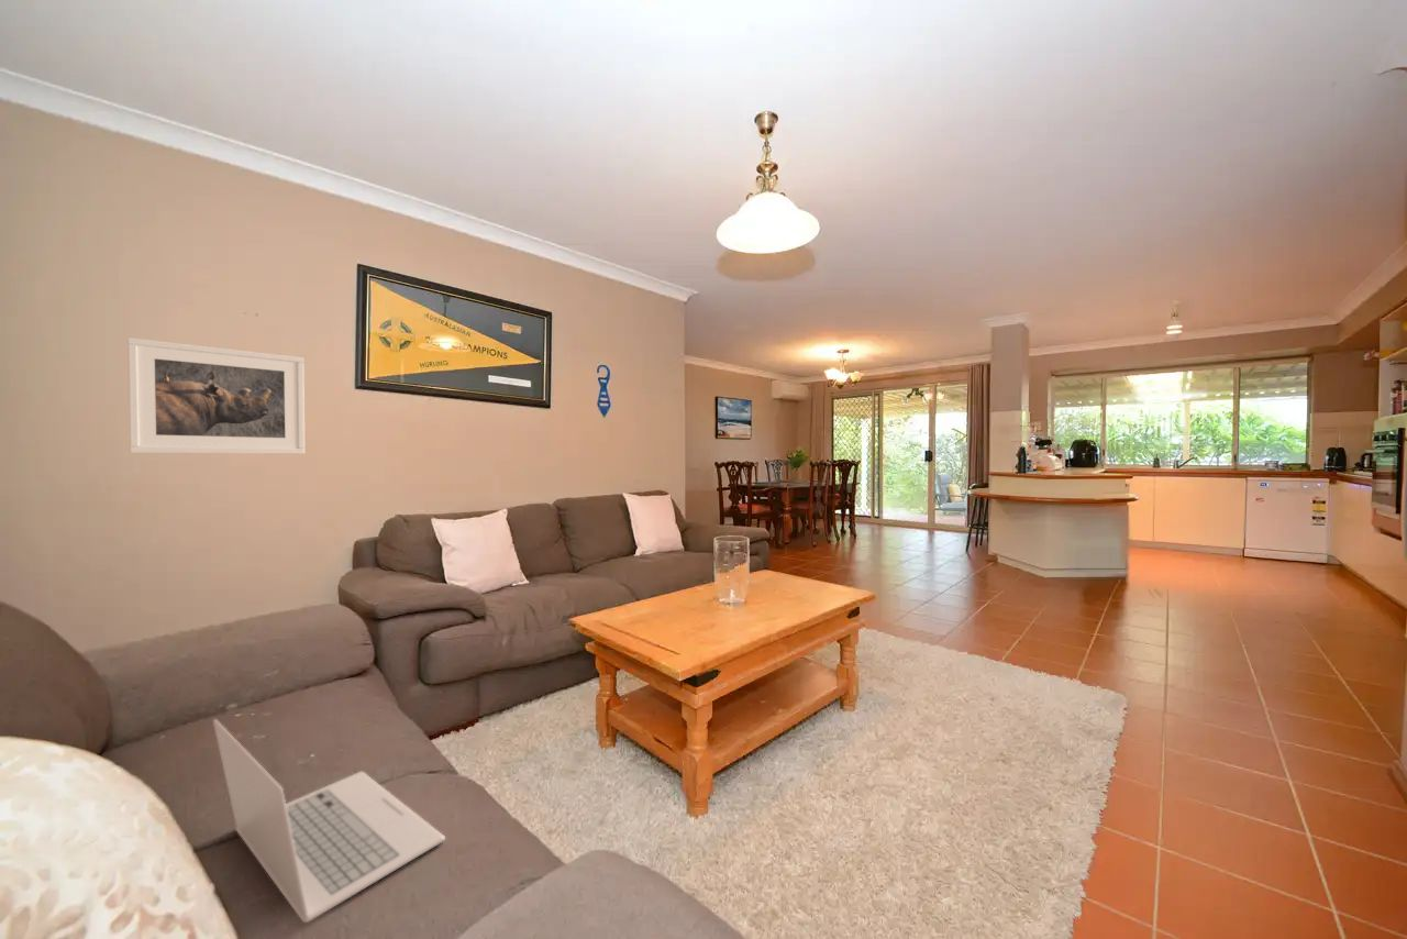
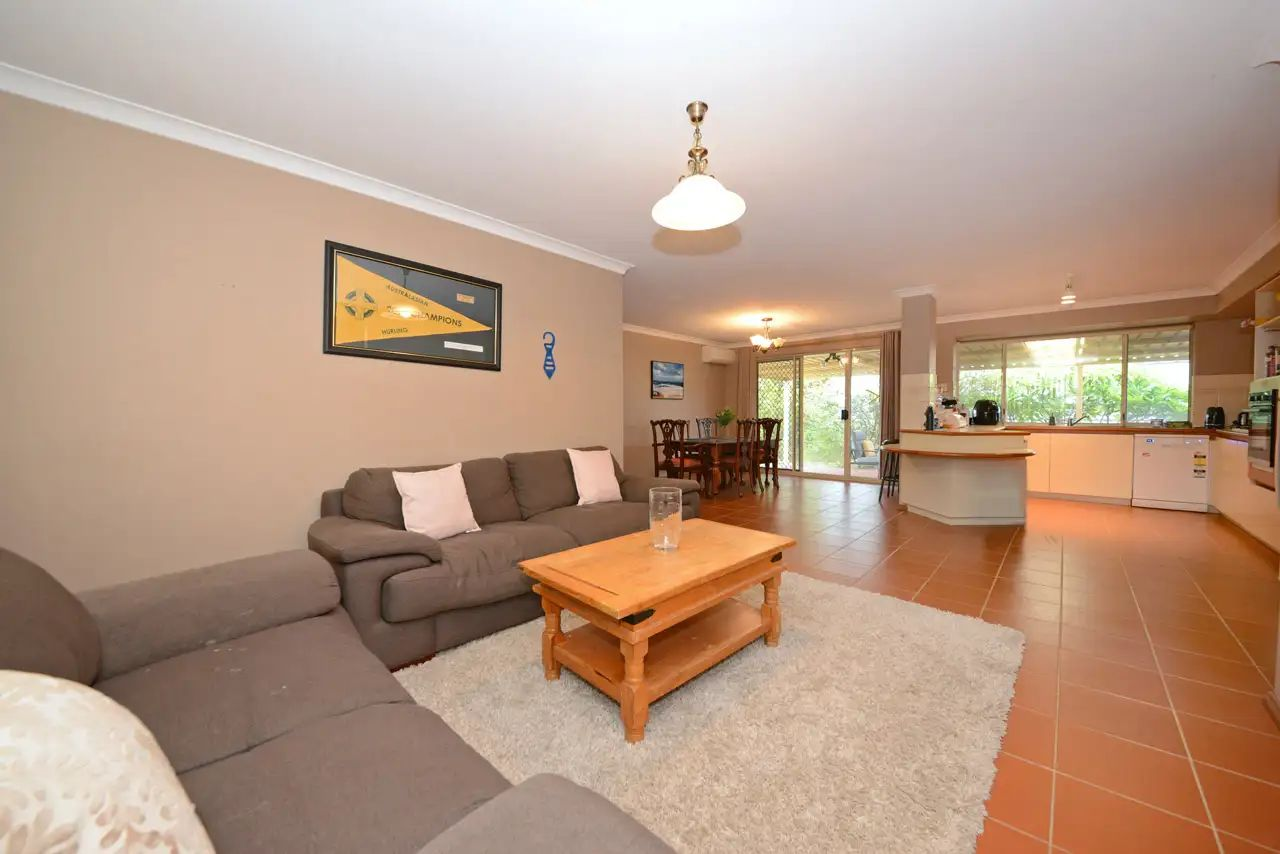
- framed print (223, 400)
- laptop (330, 784)
